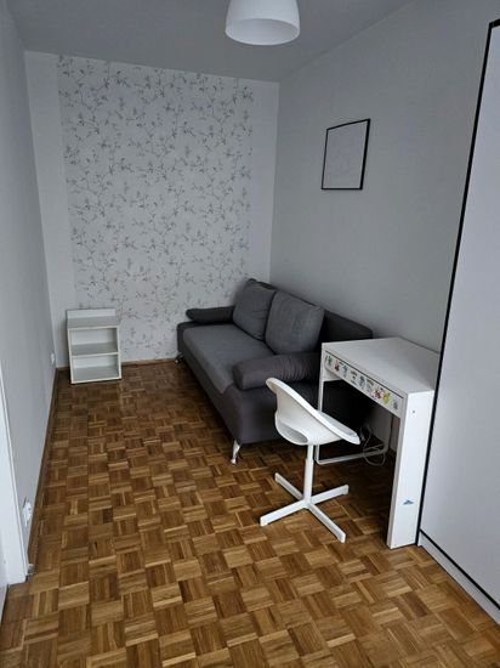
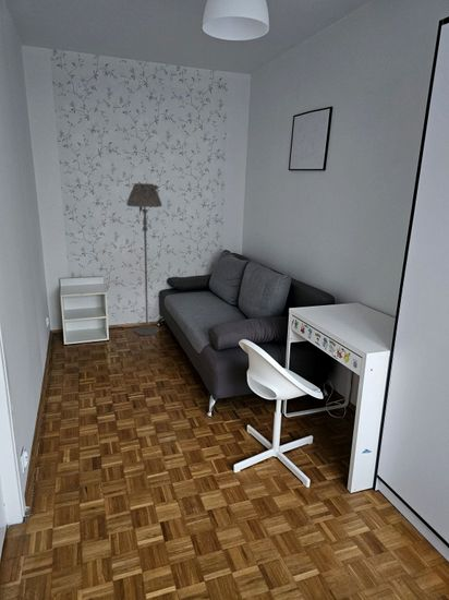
+ floor lamp (145, 261)
